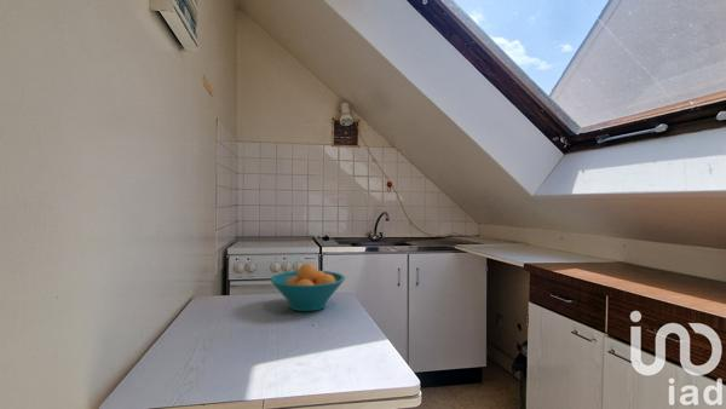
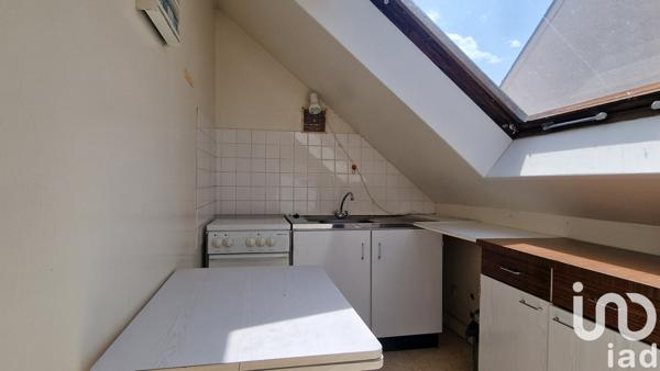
- fruit bowl (307, 284)
